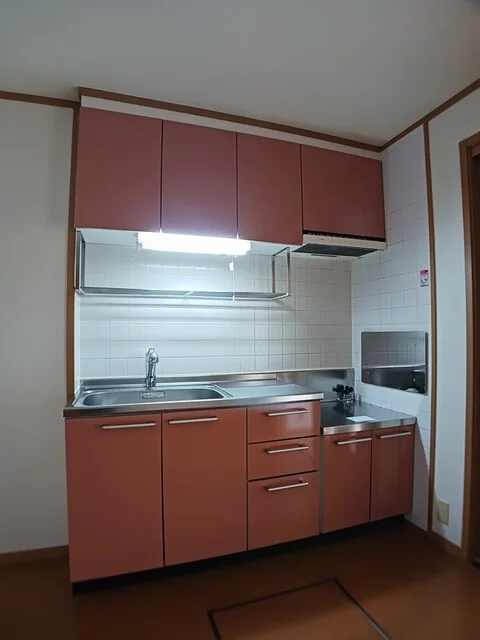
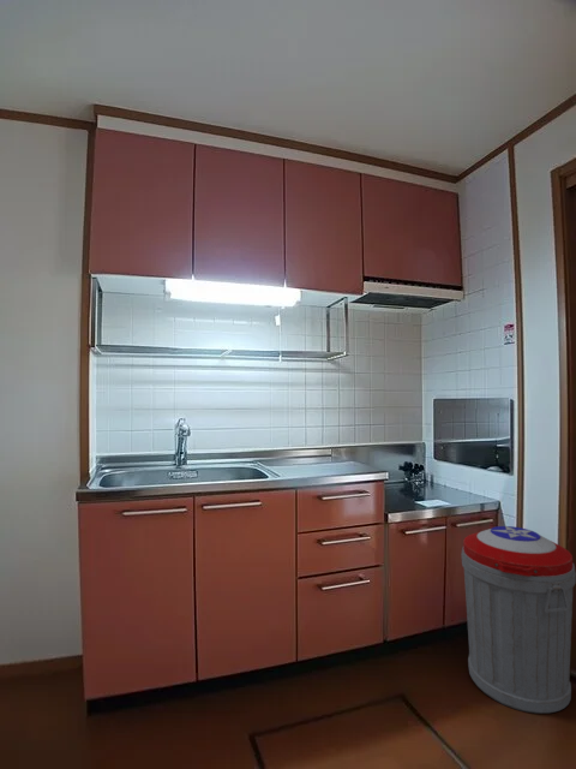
+ trash can (516, 606)
